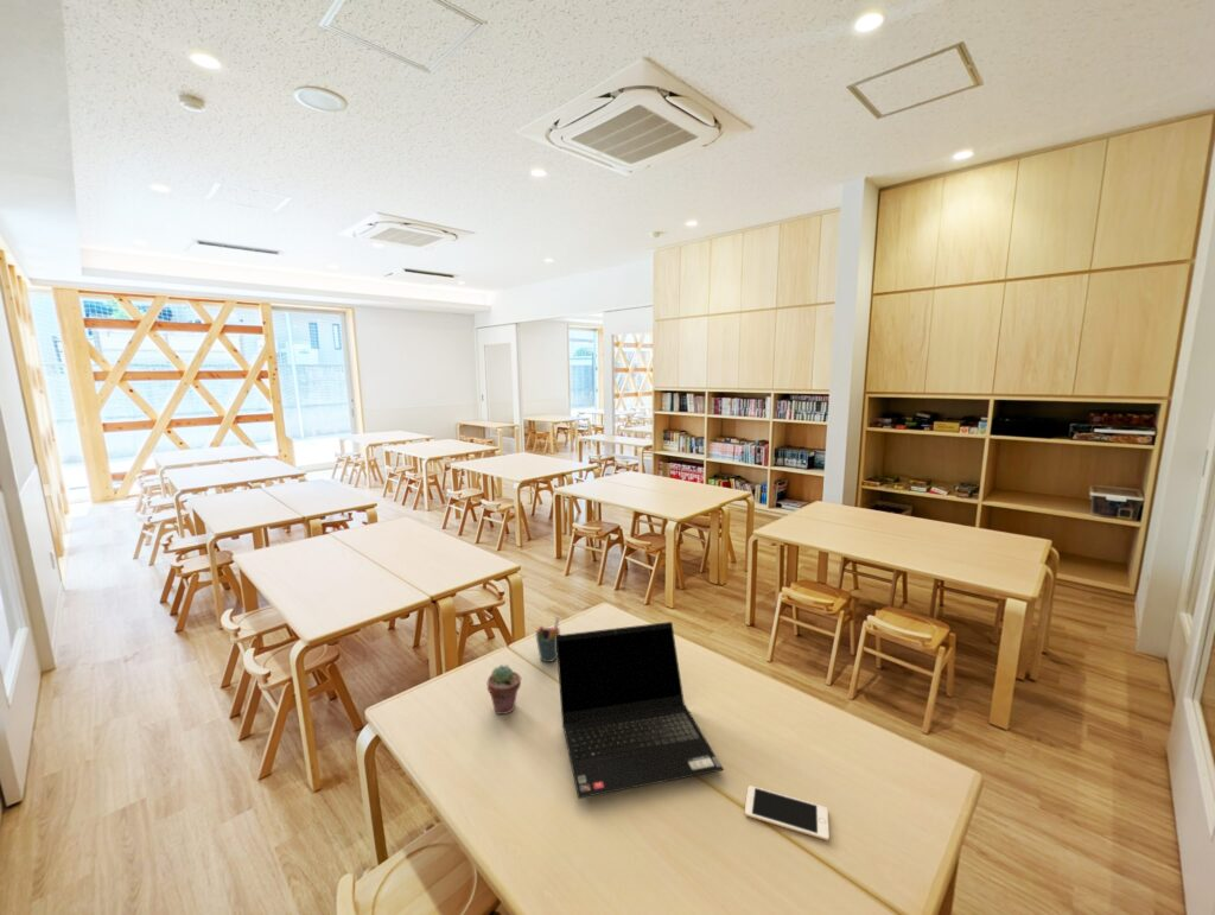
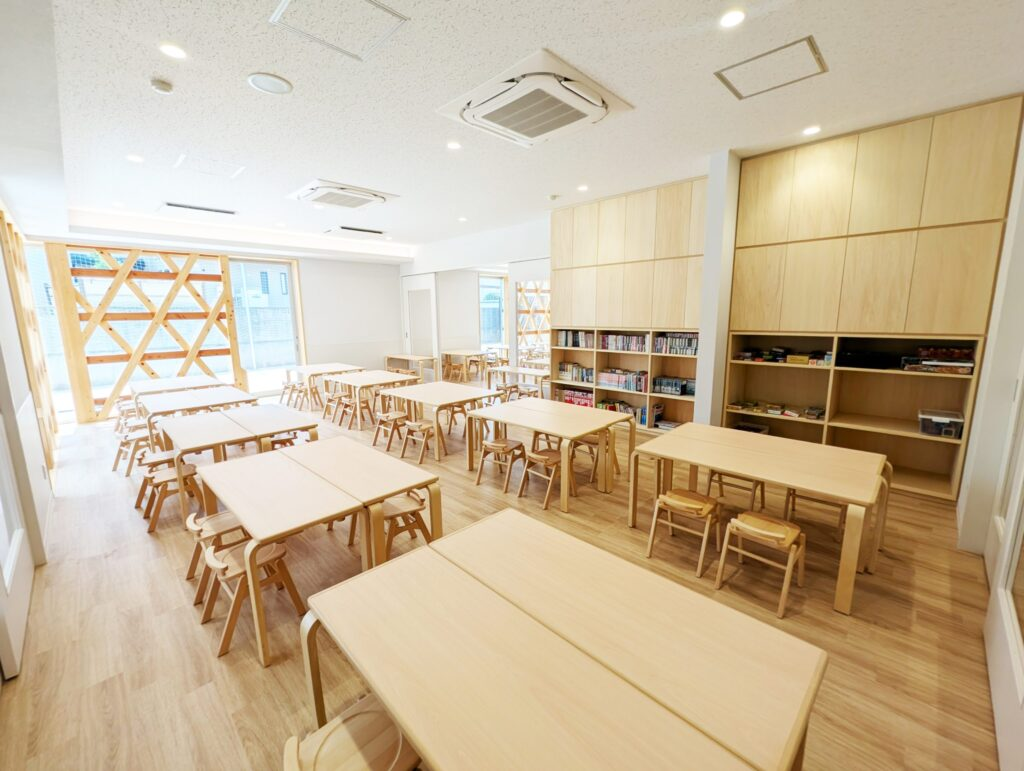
- laptop computer (631, 698)
- cell phone (785, 811)
- pen holder (548, 638)
- potted succulent (503, 687)
